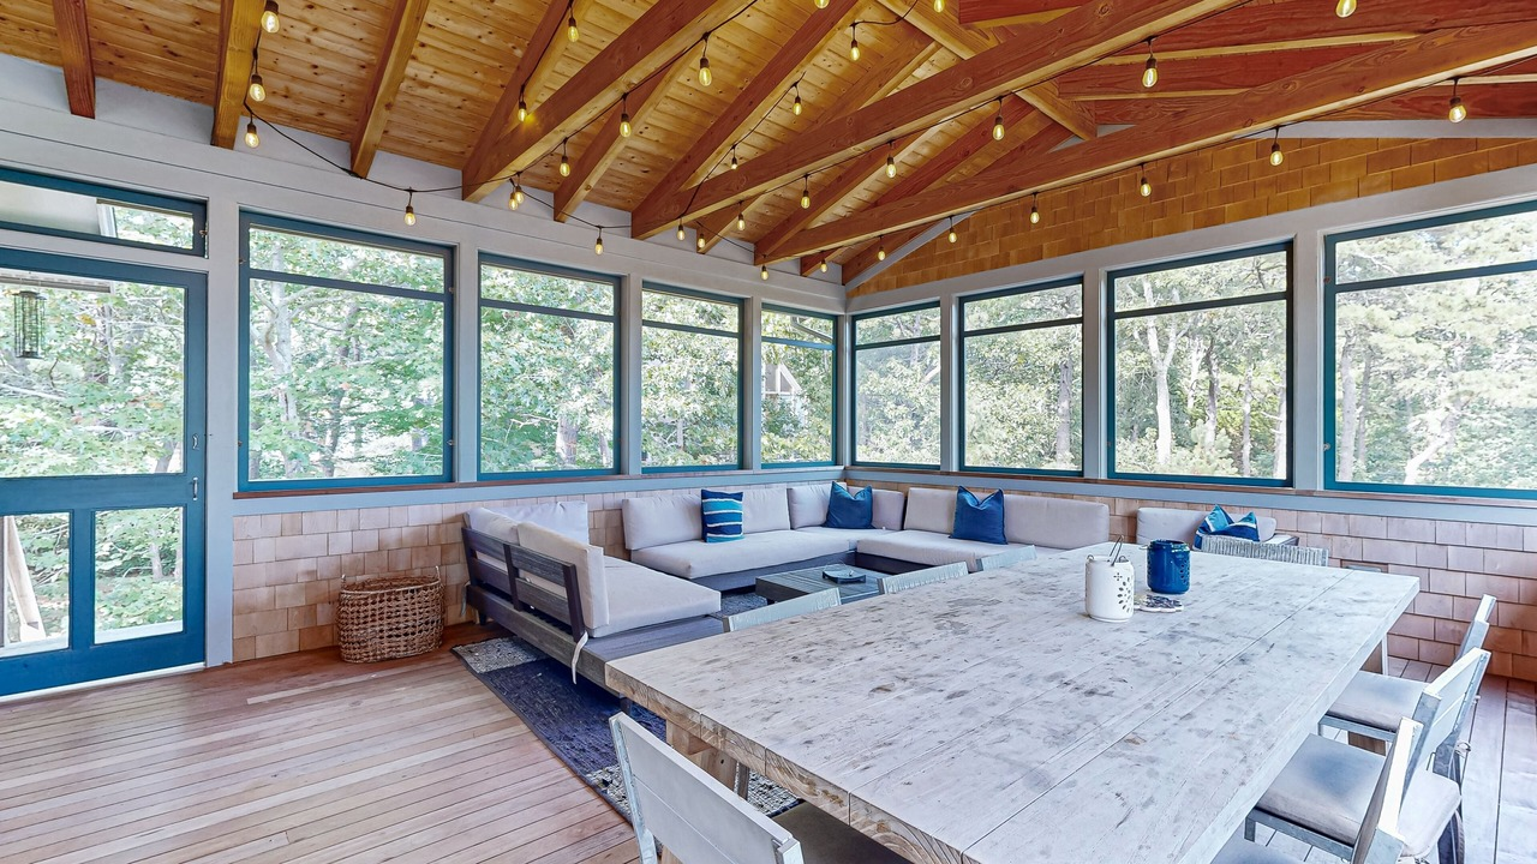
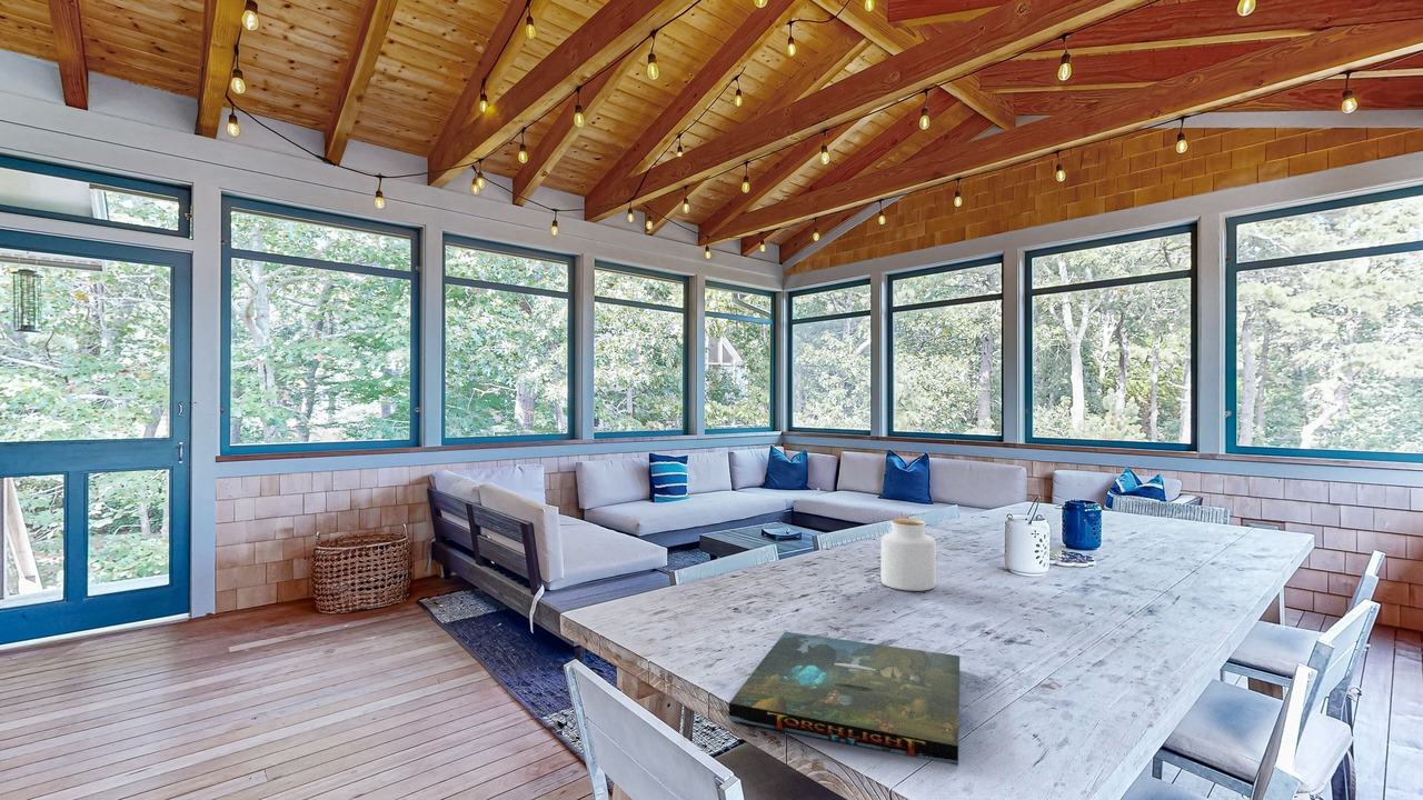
+ jar (906, 552)
+ board game (854, 679)
